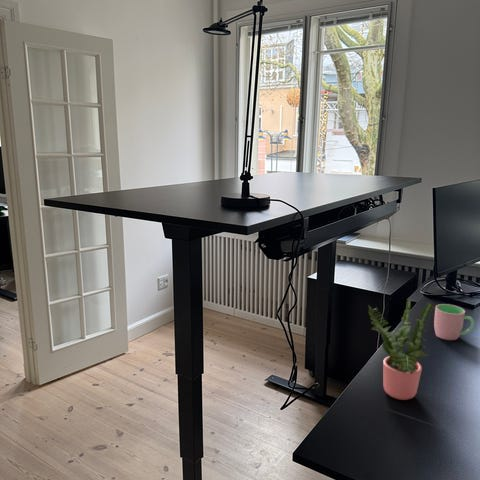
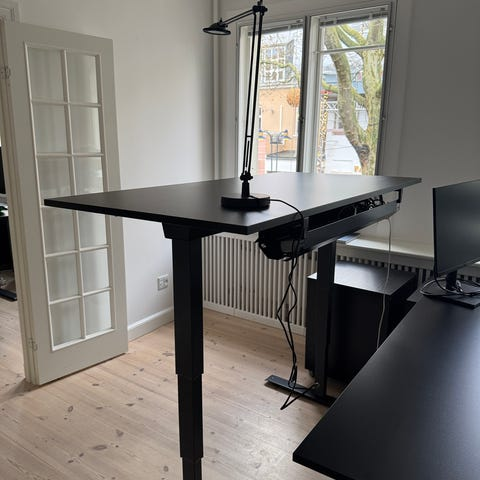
- cup (453, 324)
- potted plant (393, 352)
